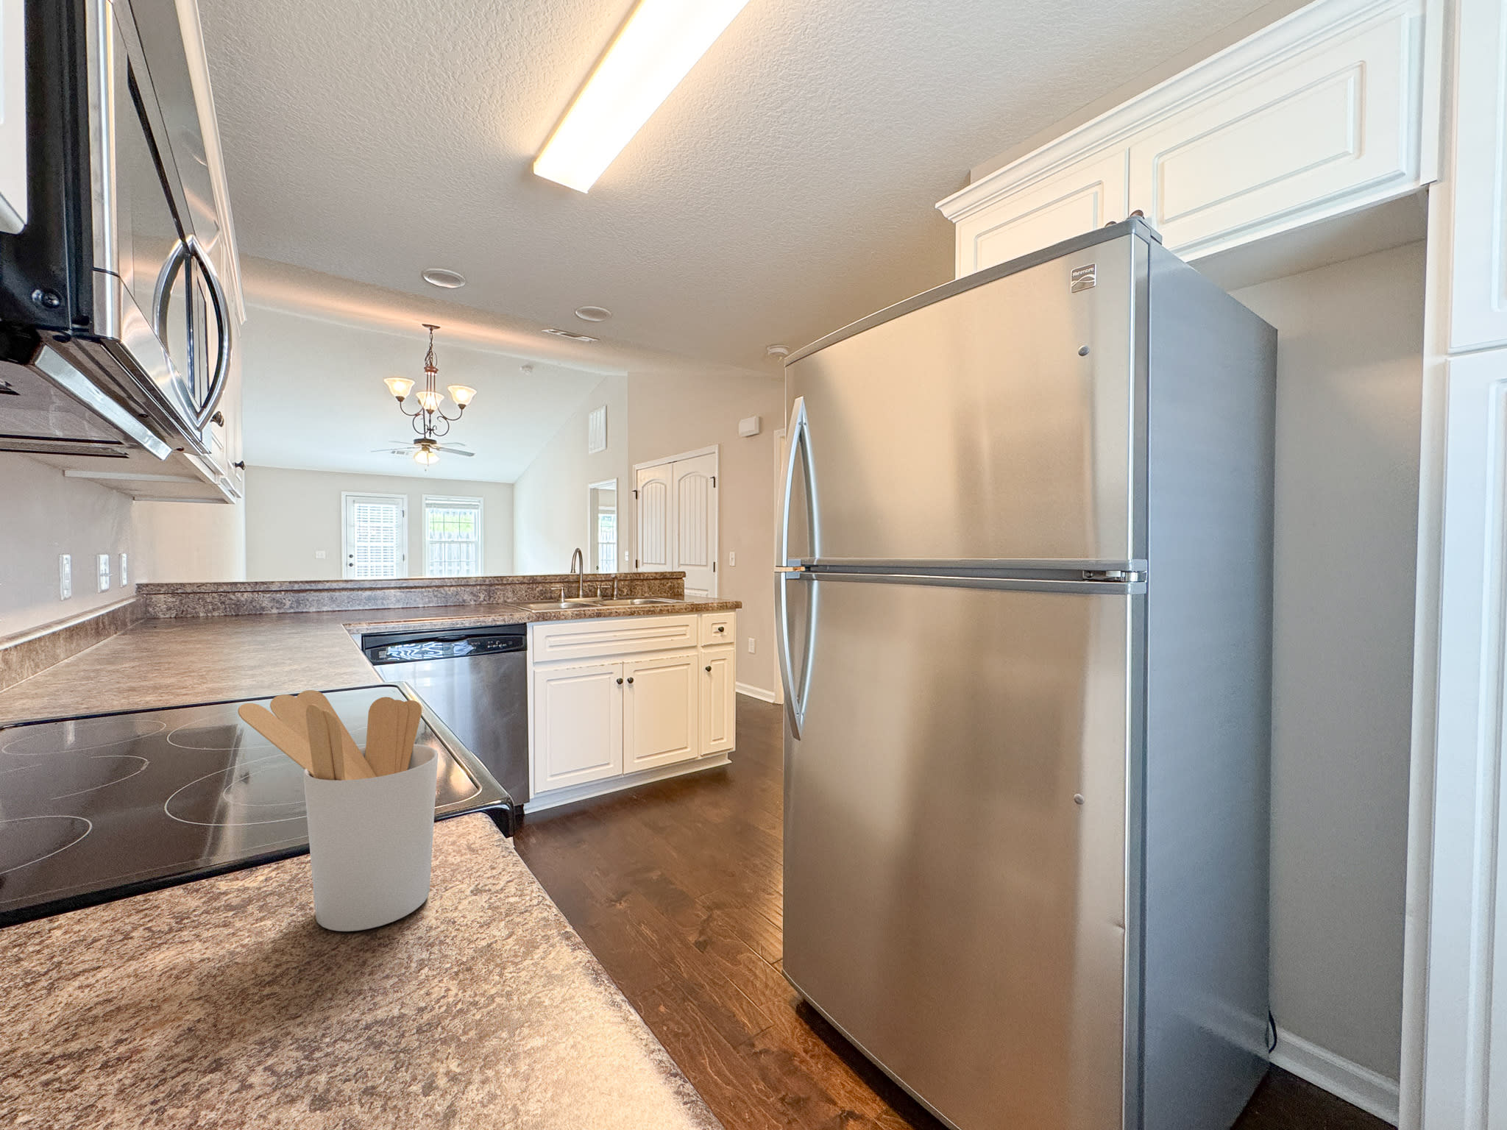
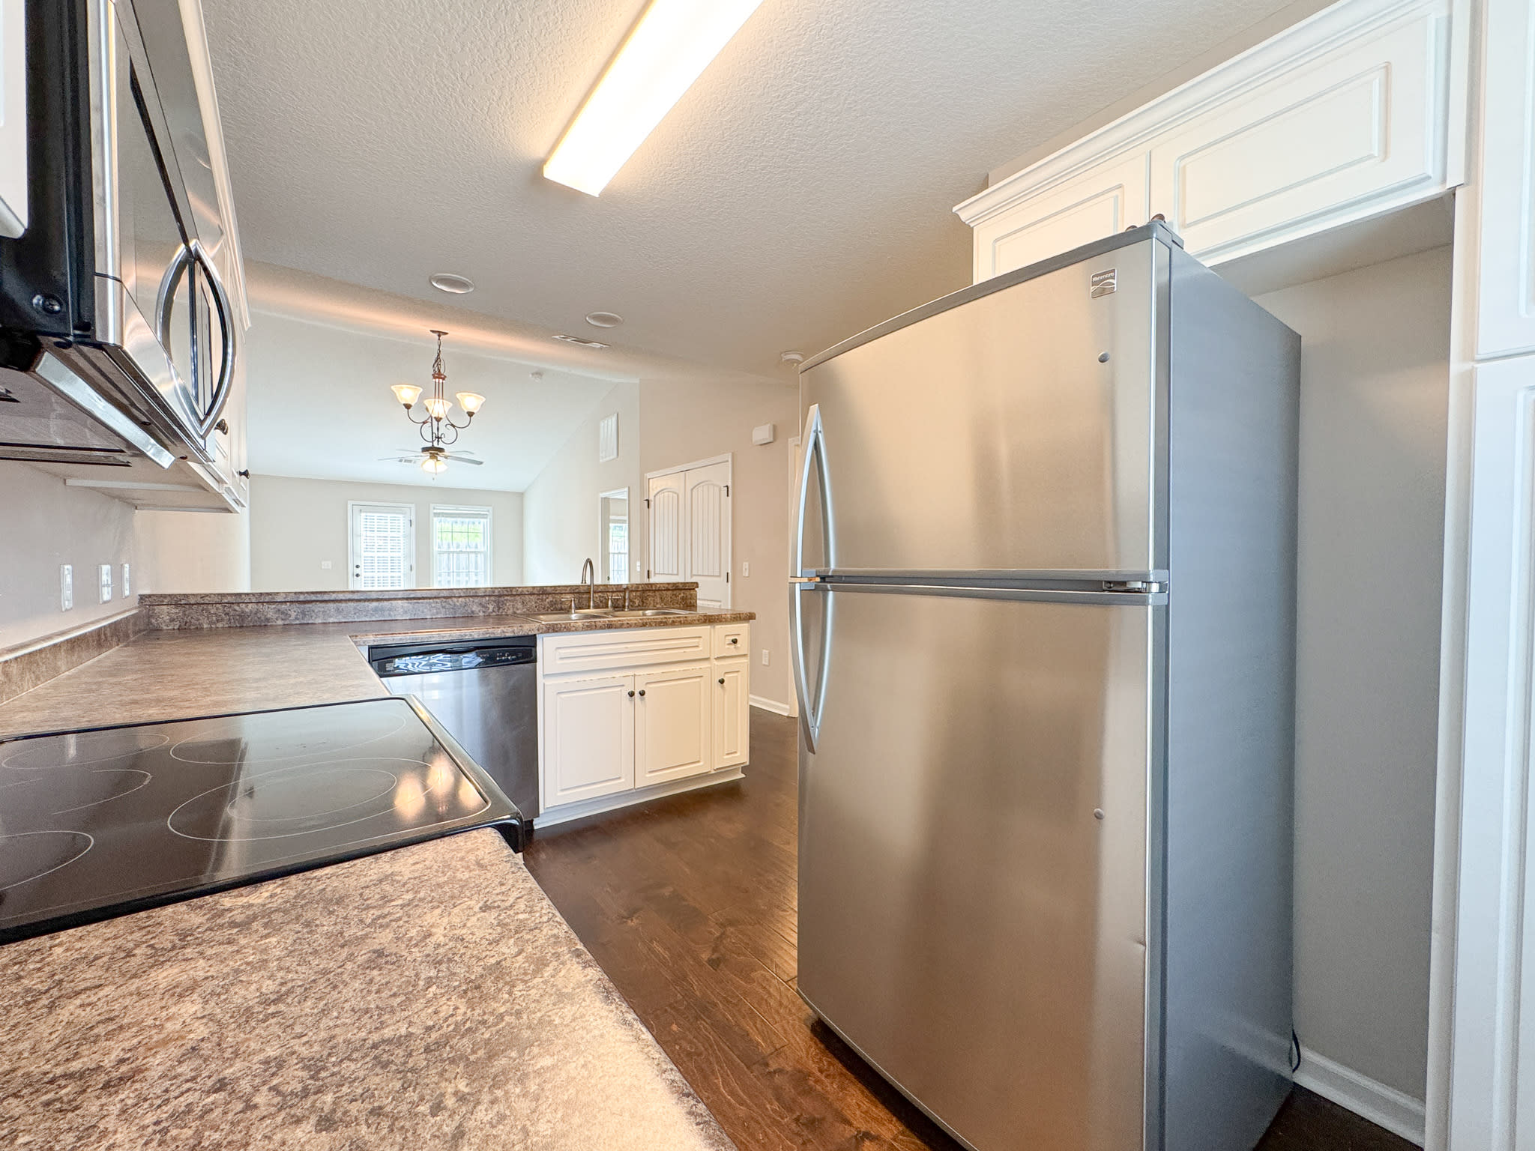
- utensil holder (345, 795)
